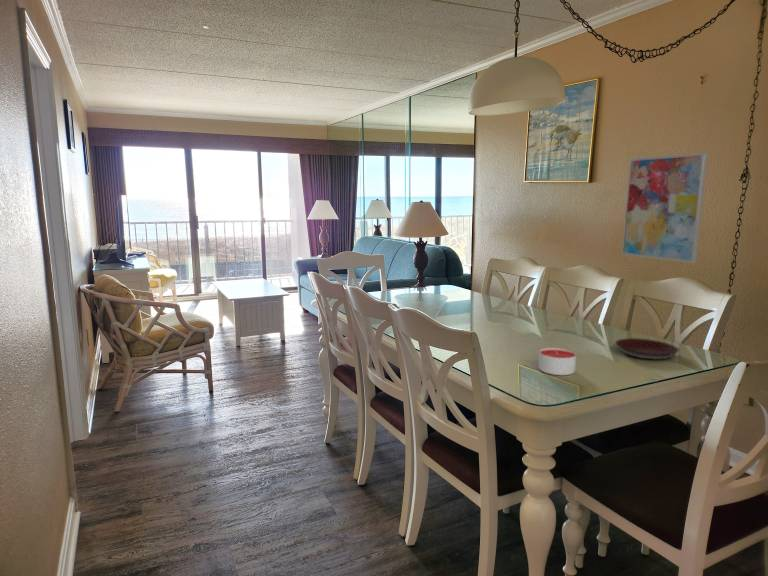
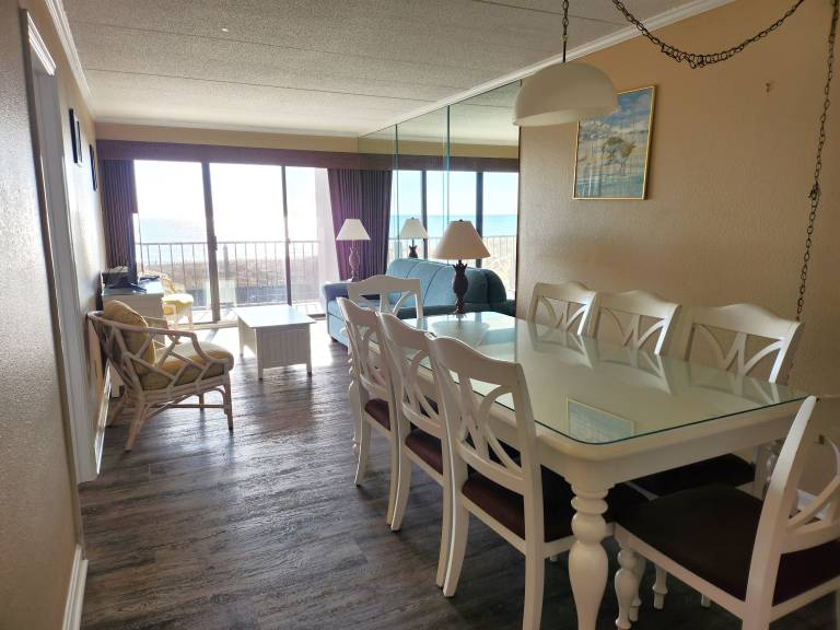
- candle (557, 360)
- plate (645, 349)
- wall art (661, 208)
